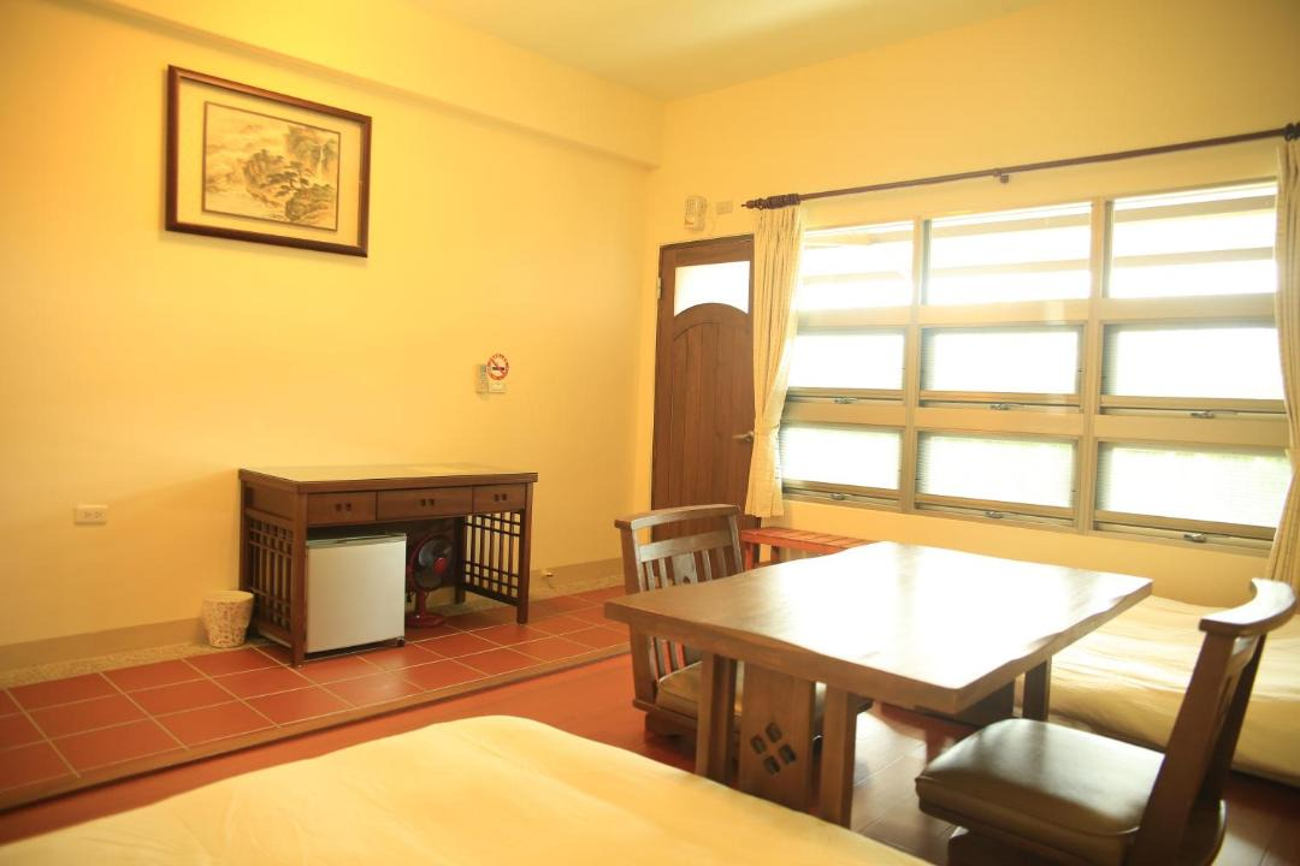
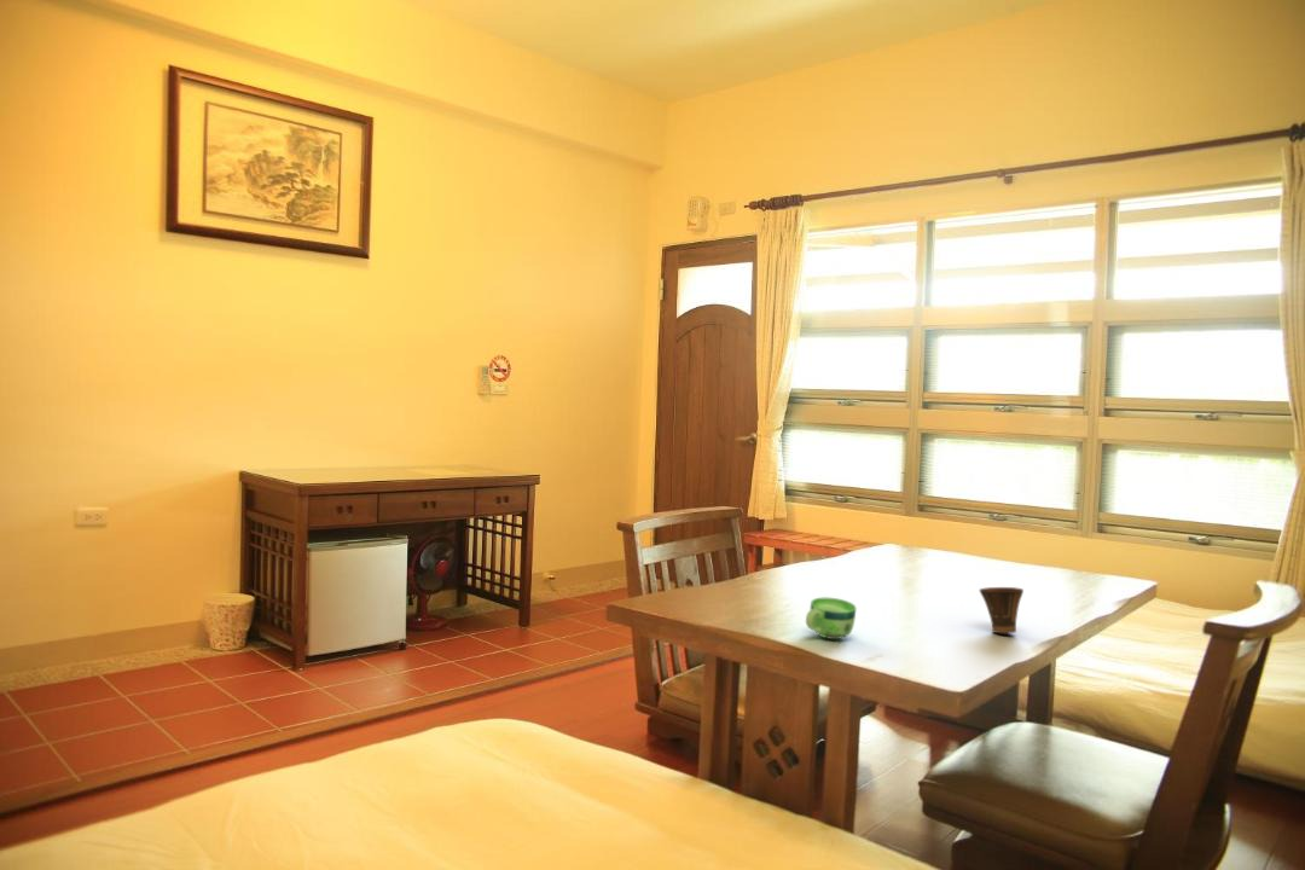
+ cup (999, 609)
+ cup (829, 620)
